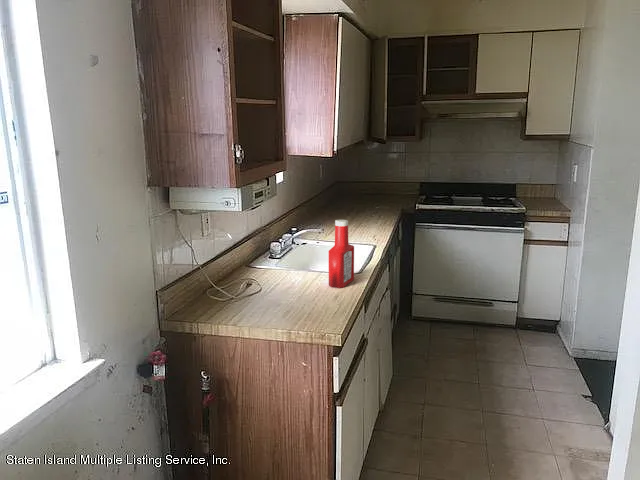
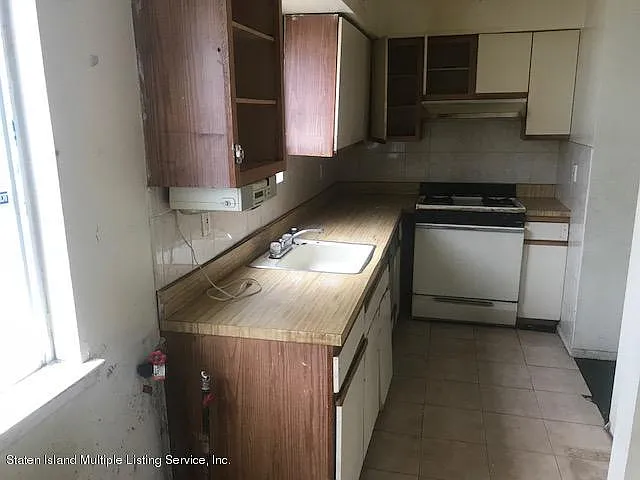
- soap bottle (341, 252)
